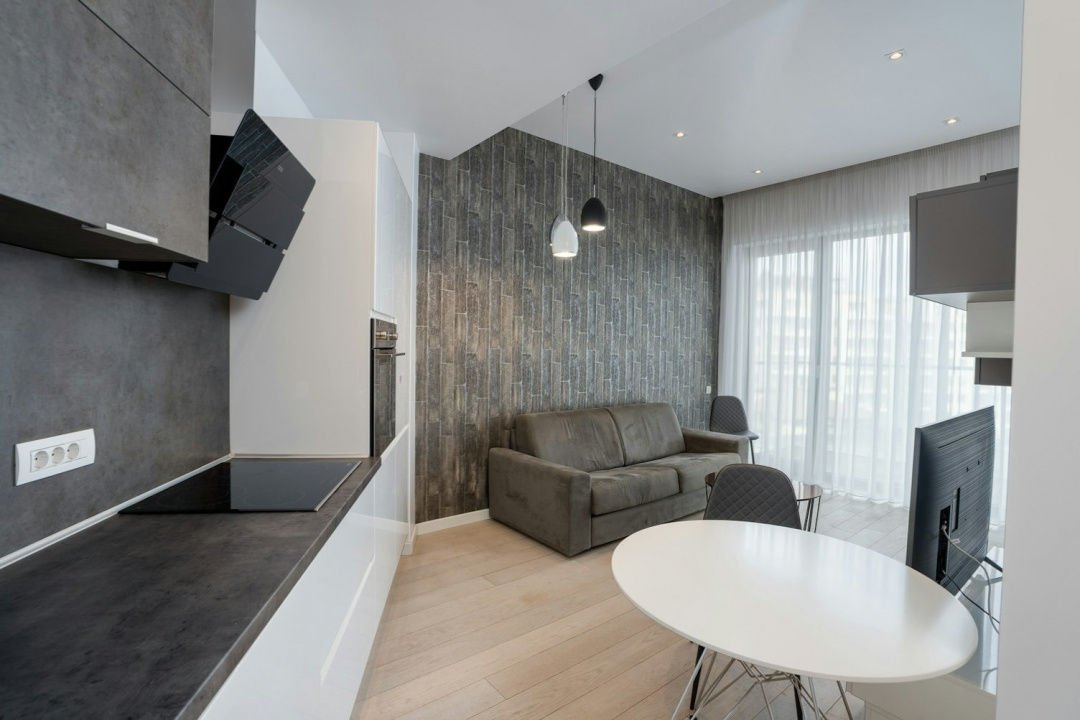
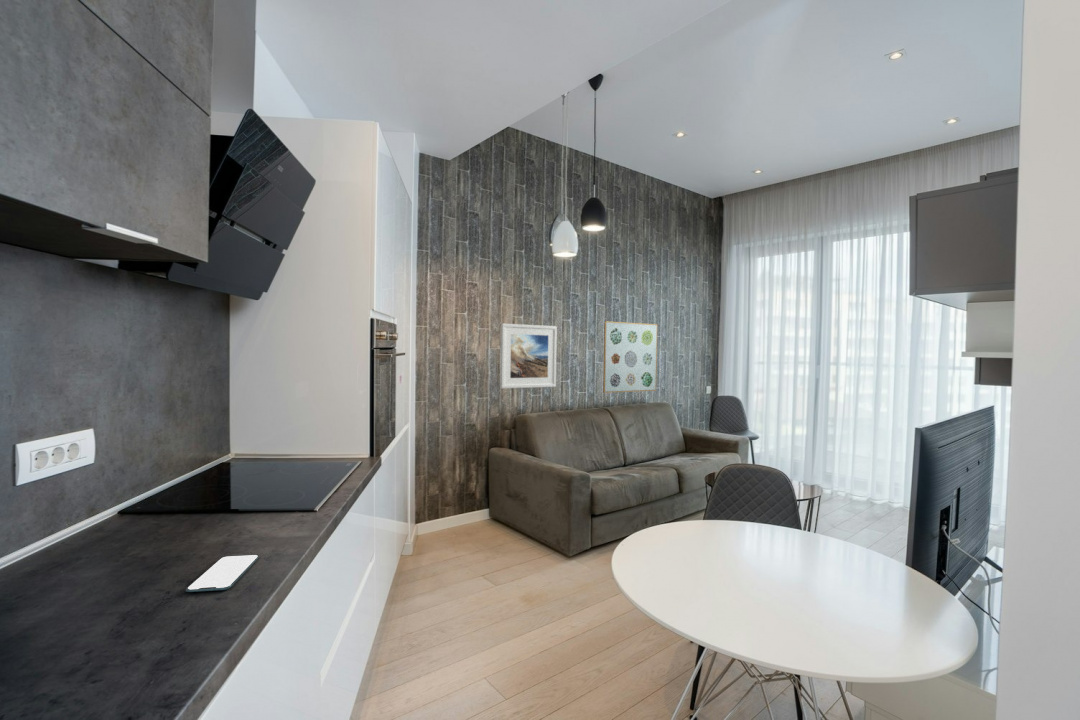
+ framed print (529, 356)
+ wall art (631, 357)
+ smartphone (225, 571)
